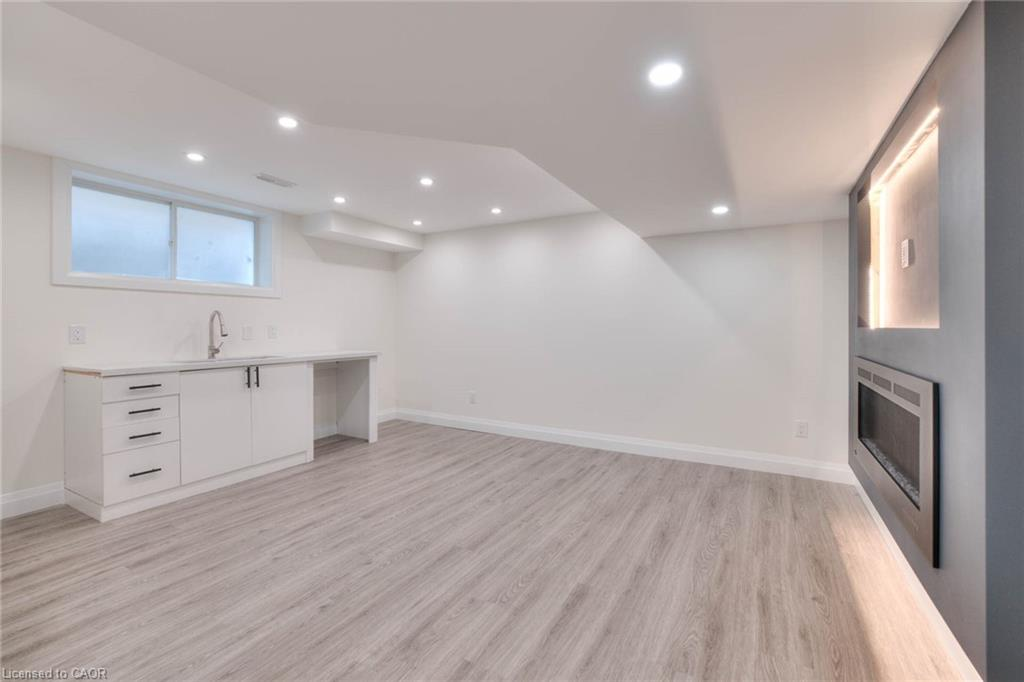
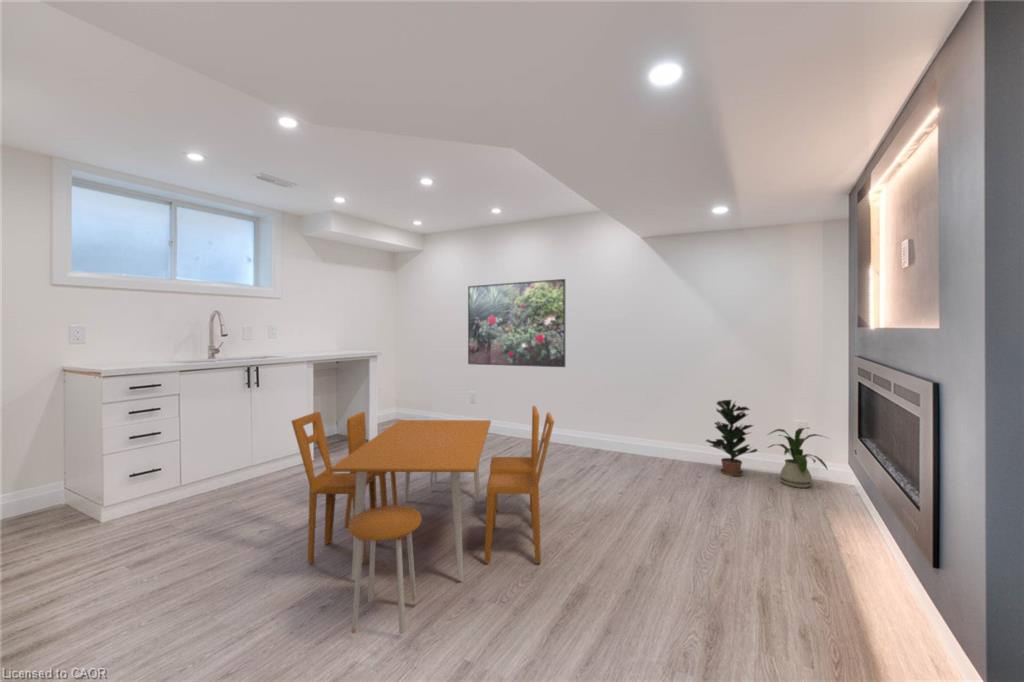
+ dining table (435, 471)
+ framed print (513, 324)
+ house plant (797, 452)
+ potted plant (731, 436)
